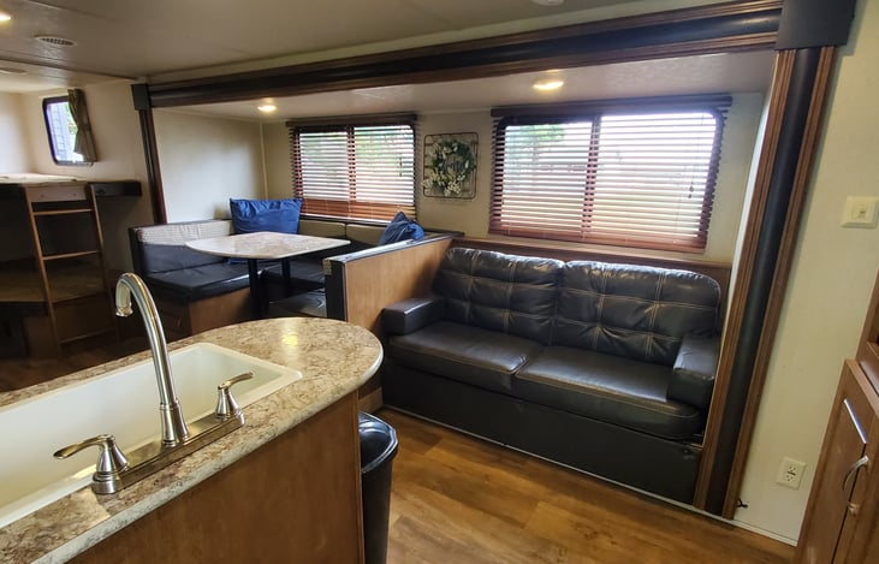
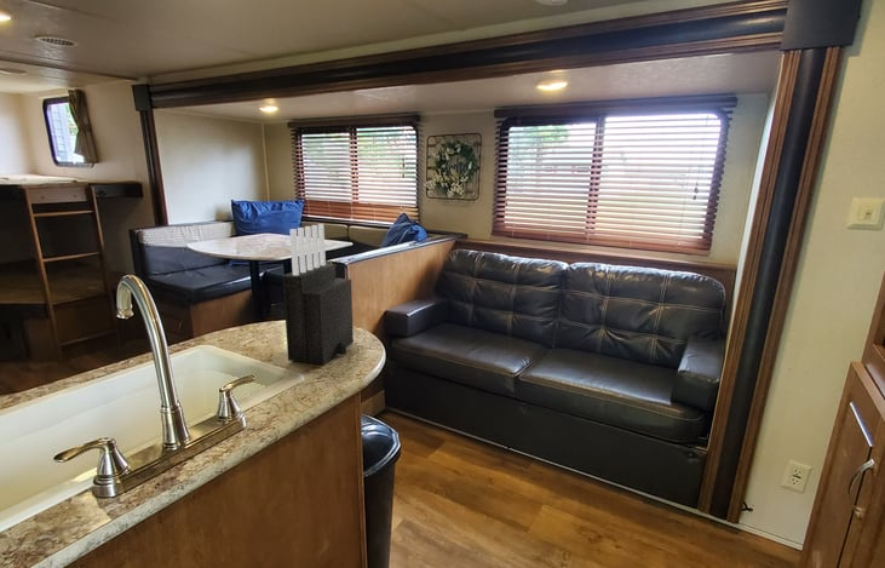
+ knife block (323, 291)
